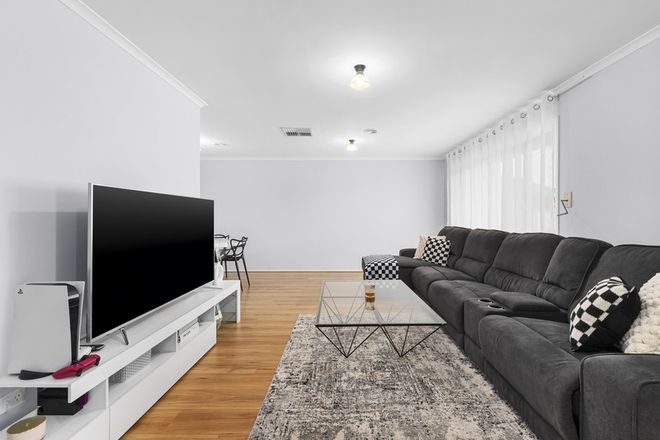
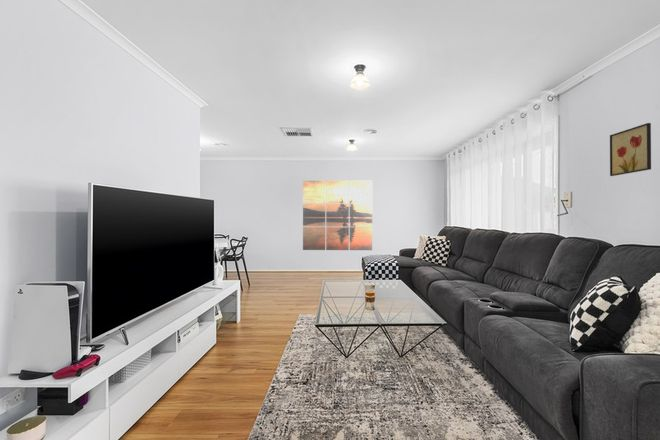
+ wall art (337, 215)
+ wall art (630, 151)
